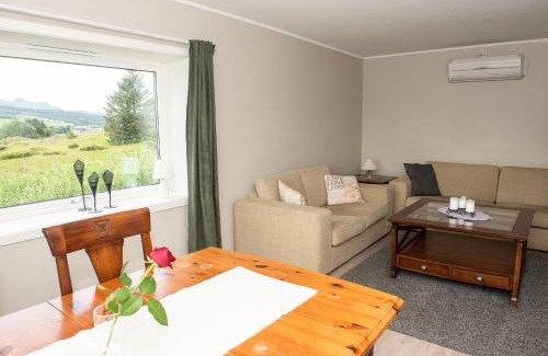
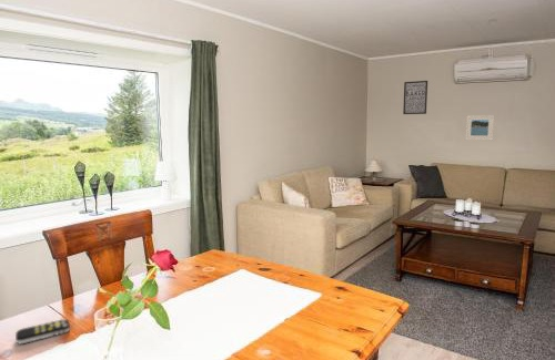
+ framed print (480, 127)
+ remote control (43, 330)
+ wall art (415, 97)
